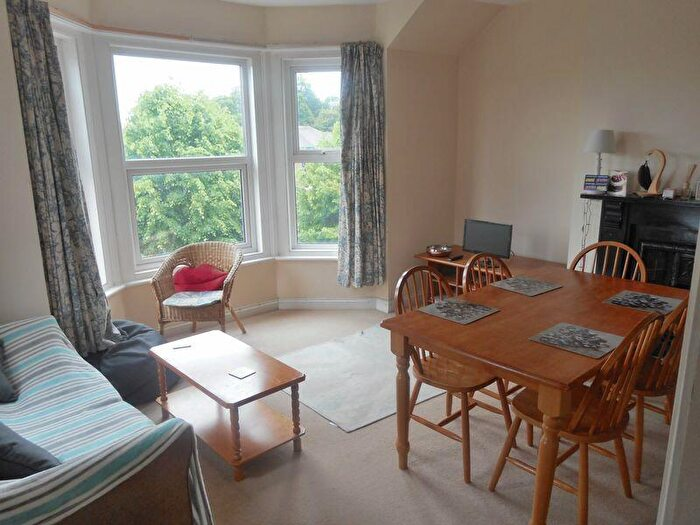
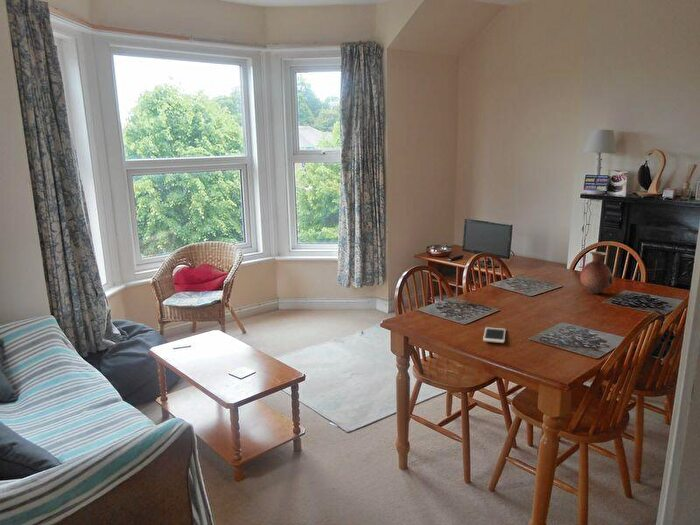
+ cell phone (494, 334)
+ vase (596, 272)
